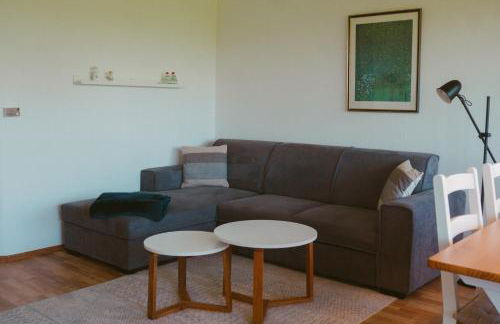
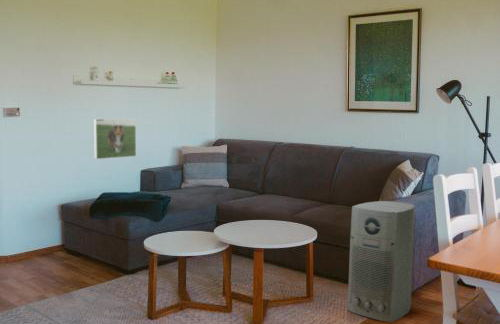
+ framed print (115, 138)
+ air purifier (383, 257)
